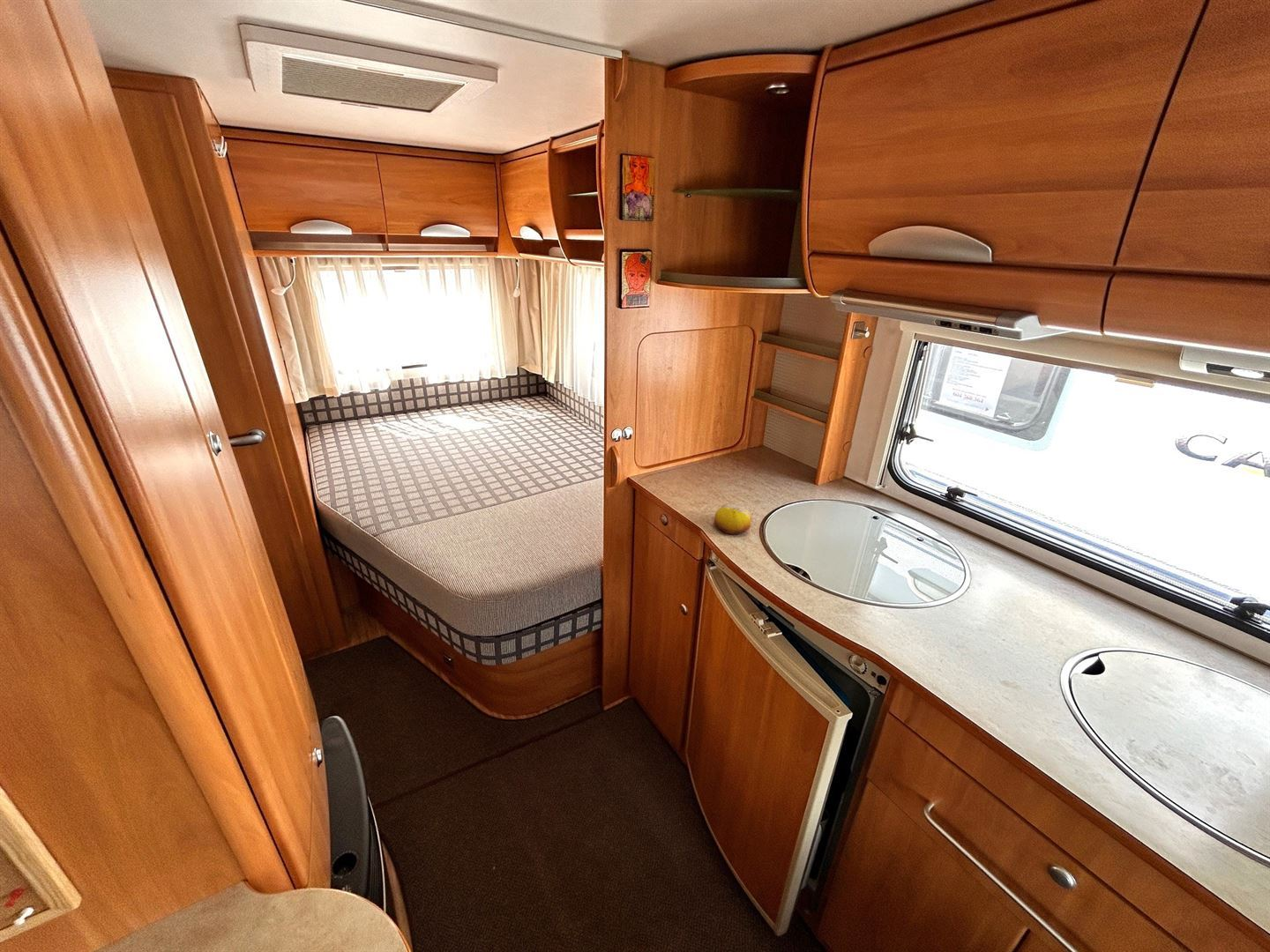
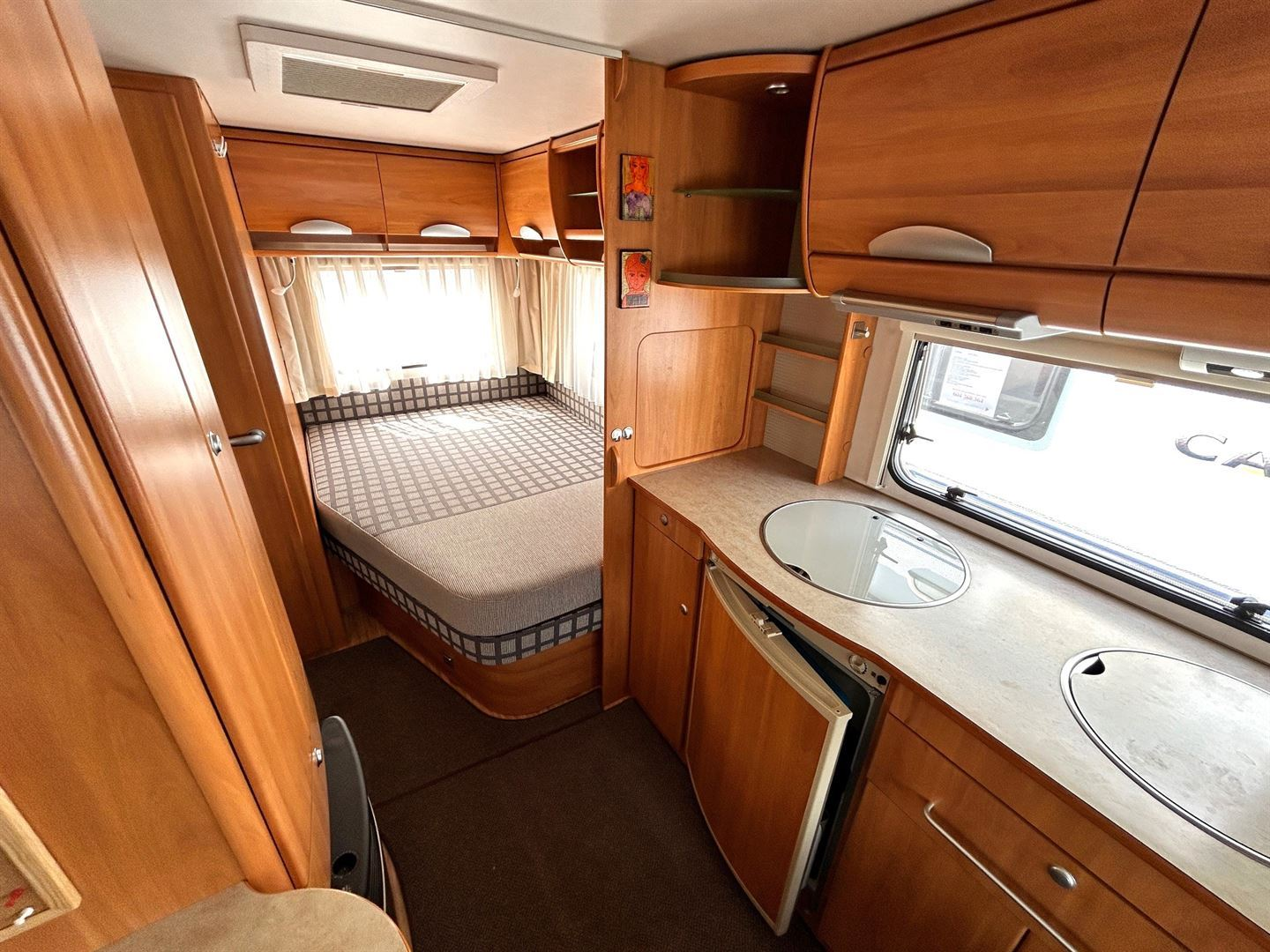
- fruit (733, 517)
